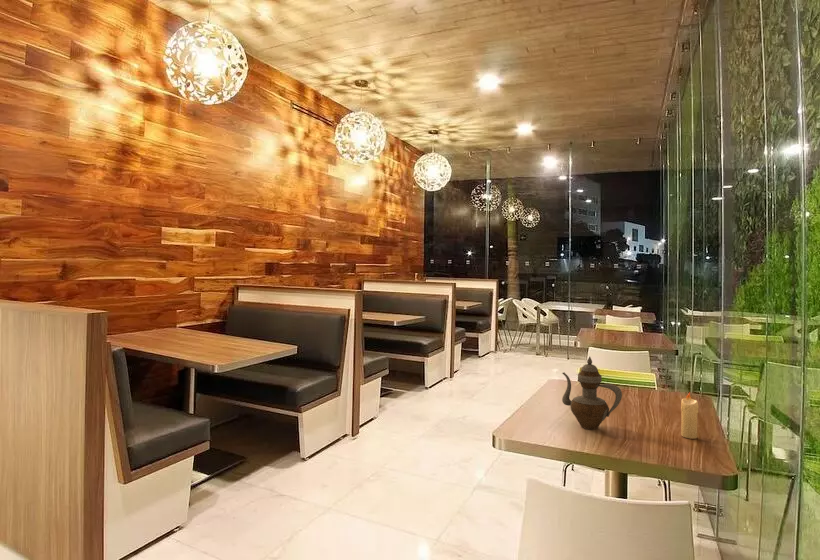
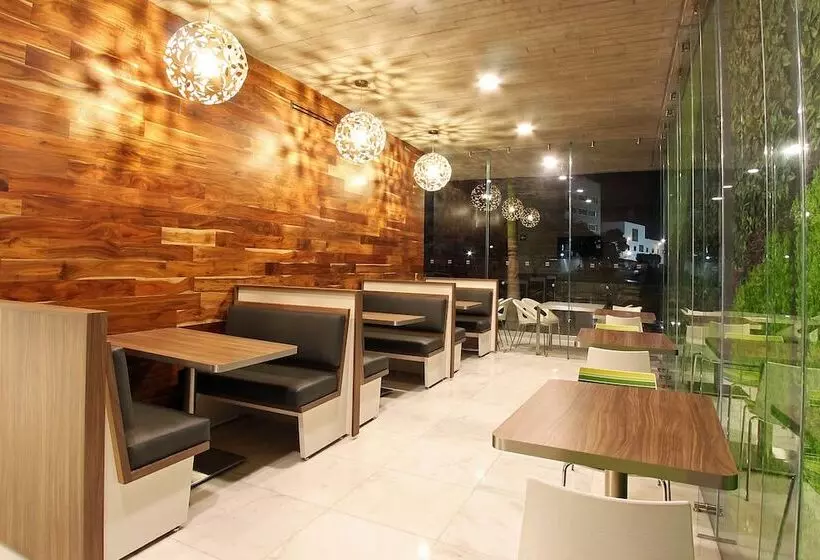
- candle (689, 414)
- teapot (590, 391)
